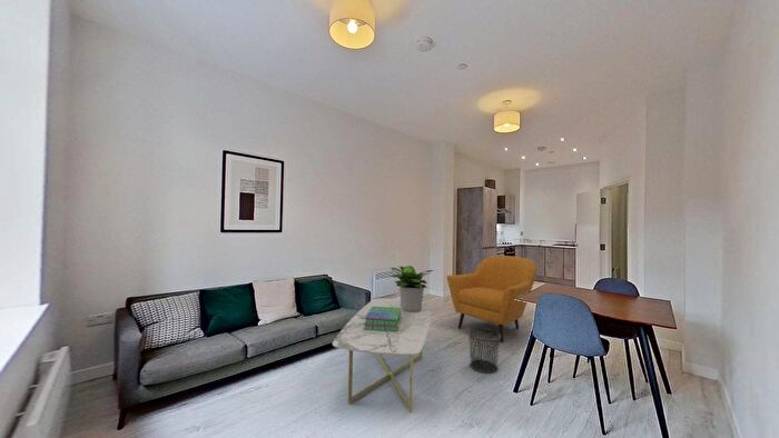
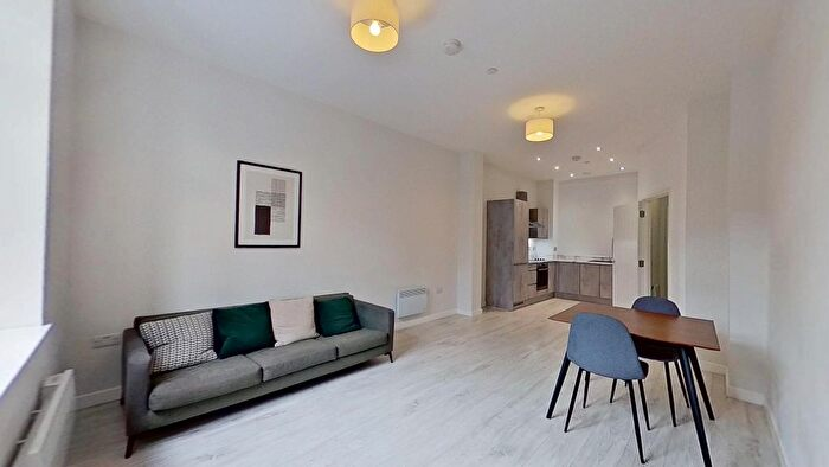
- waste bin (483, 349)
- stack of books (383, 317)
- potted plant (410, 288)
- coffee table (391, 347)
- armchair (496, 292)
